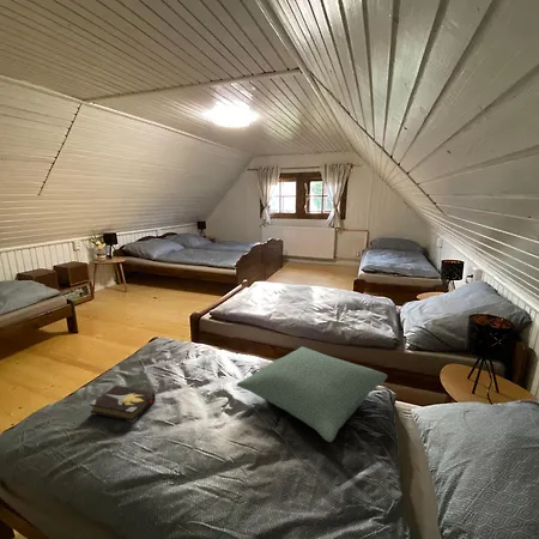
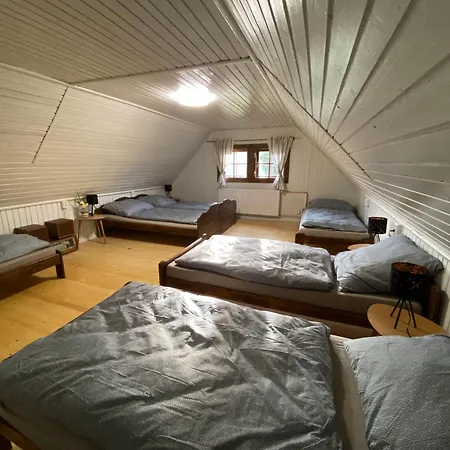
- hardback book (123, 401)
- pillow (313, 381)
